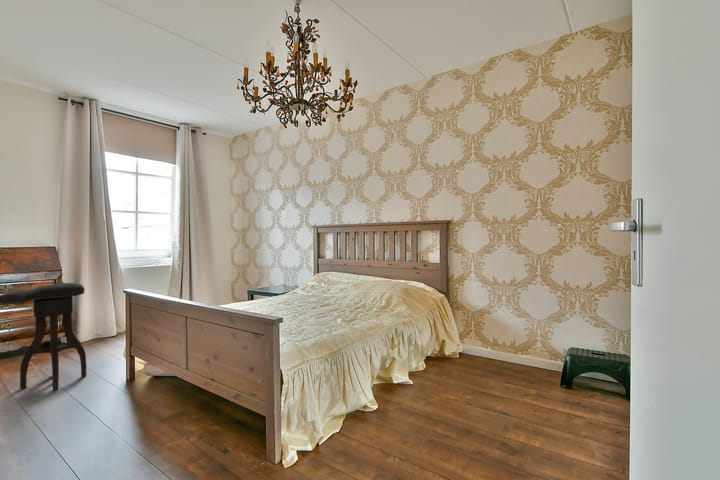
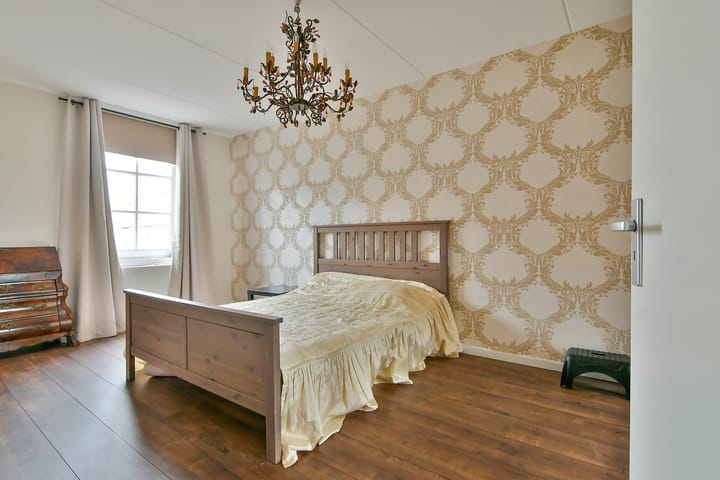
- stool (44, 333)
